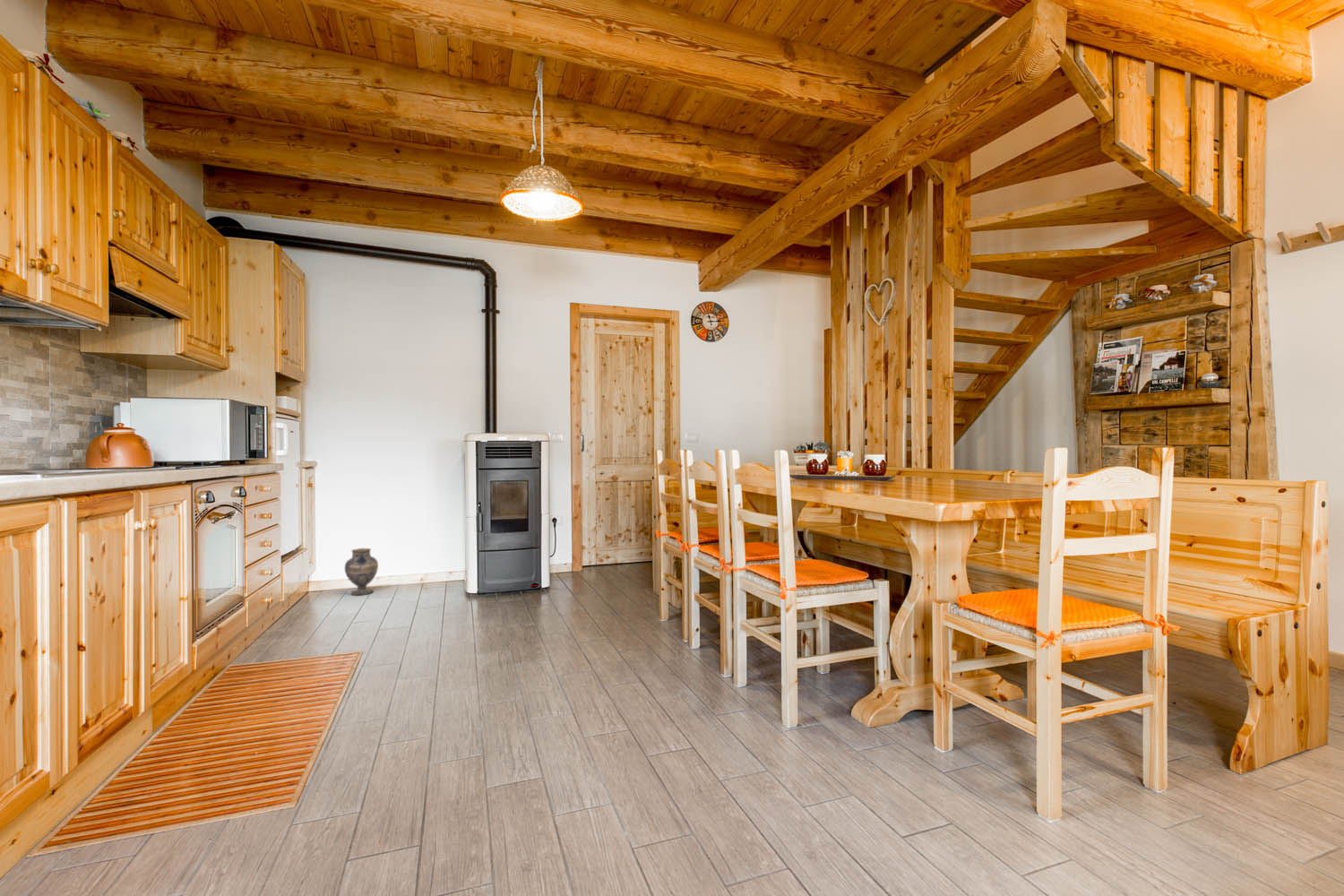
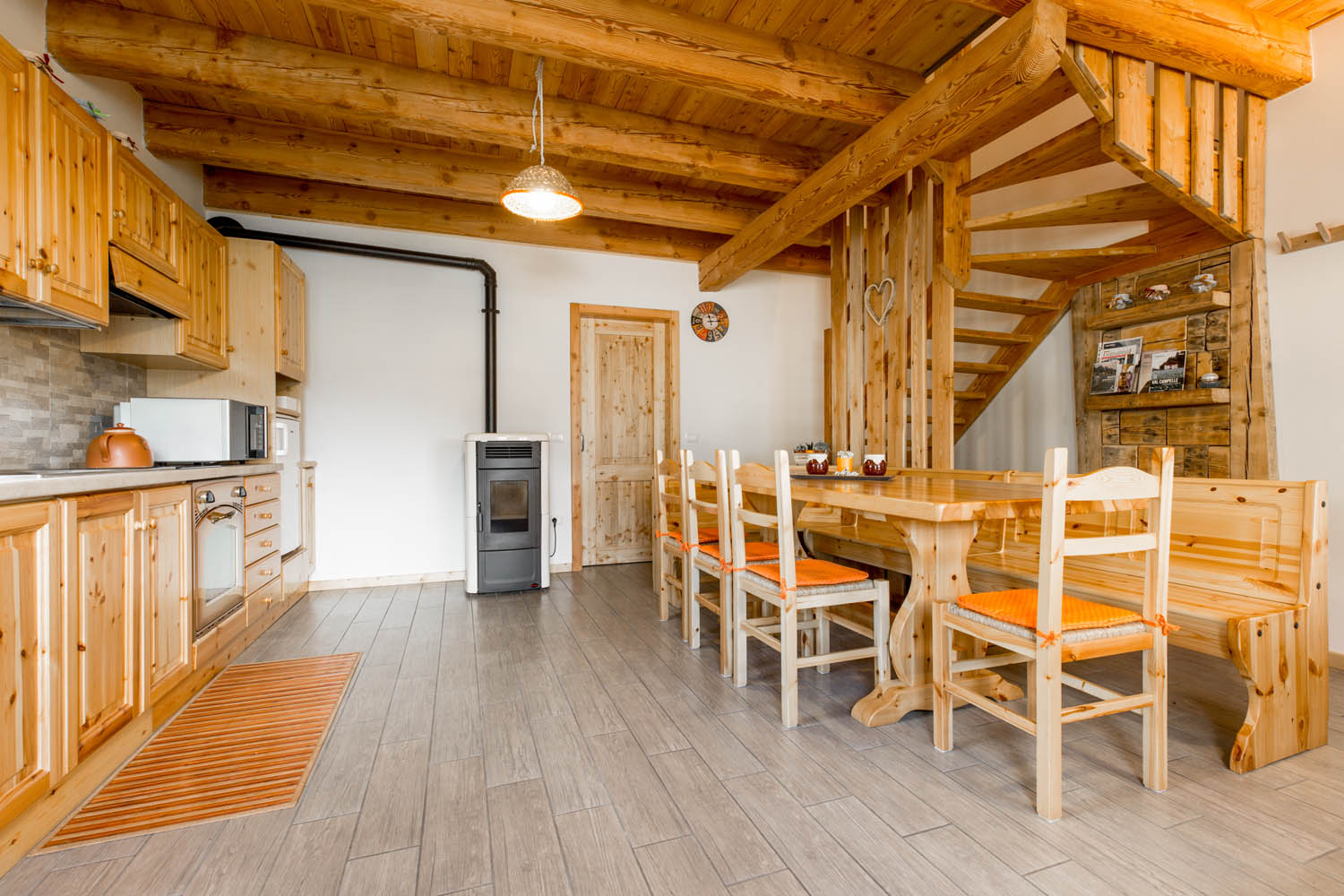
- ceramic jug (361, 571)
